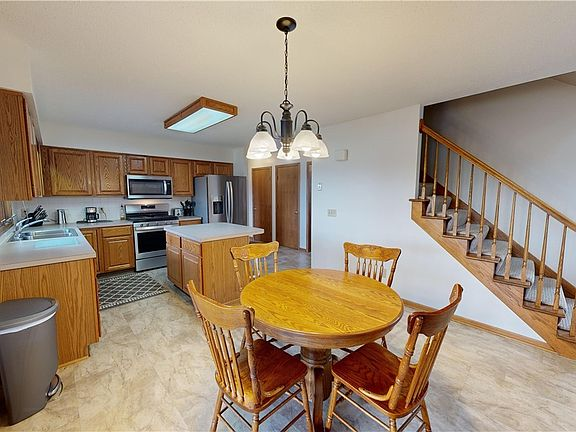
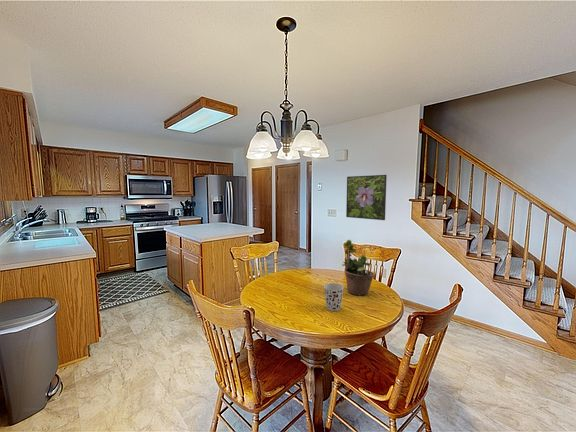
+ potted plant (359, 264)
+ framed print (365, 197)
+ cup (333, 297)
